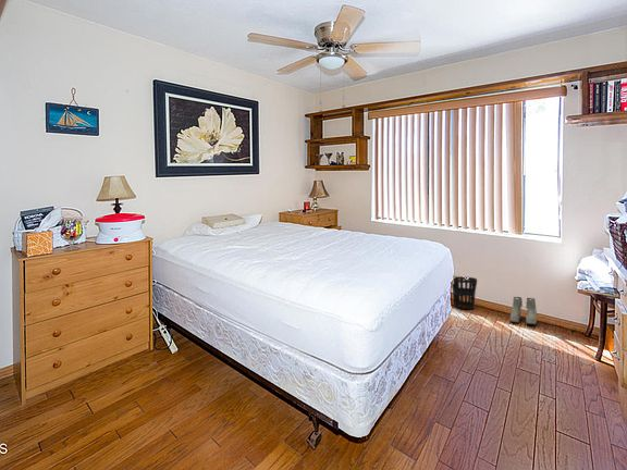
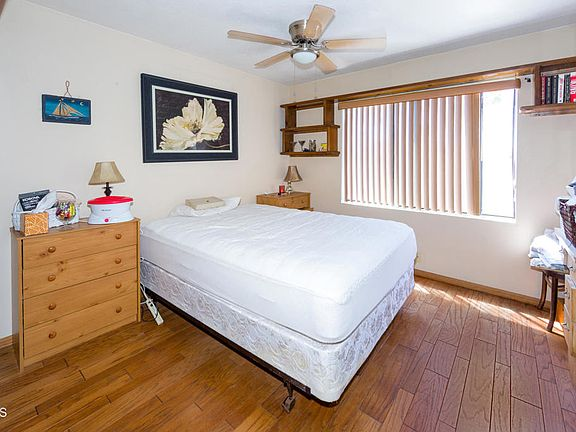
- wastebasket (464, 292)
- boots (526, 309)
